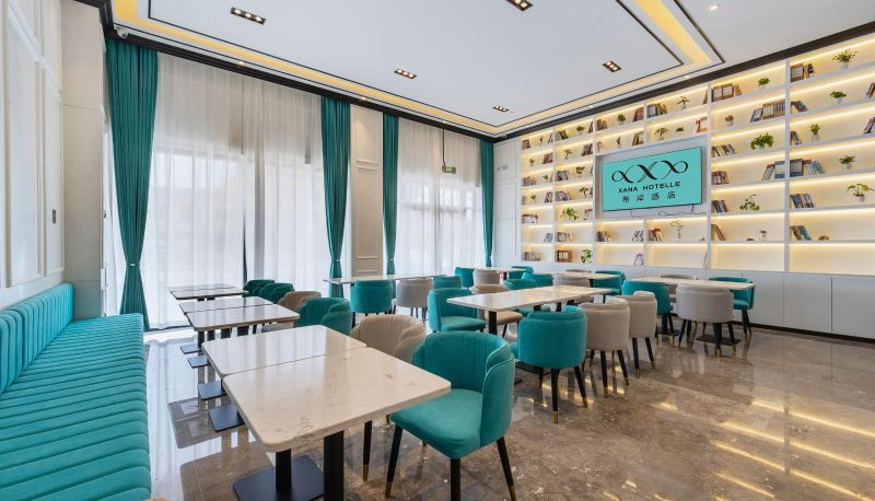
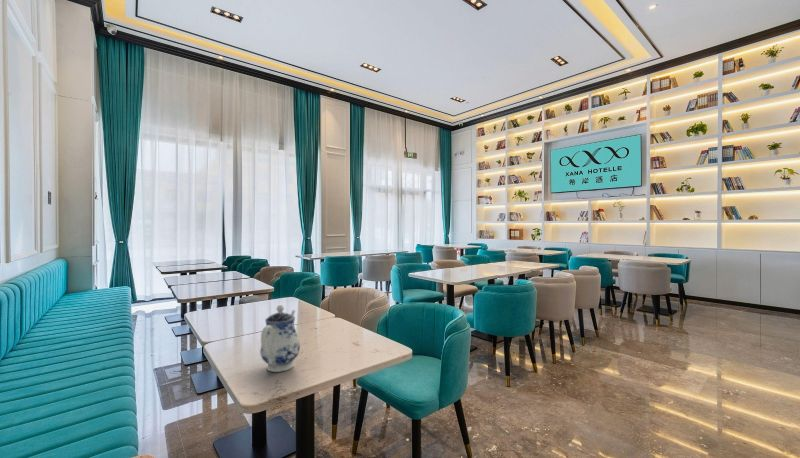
+ teapot (280, 336)
